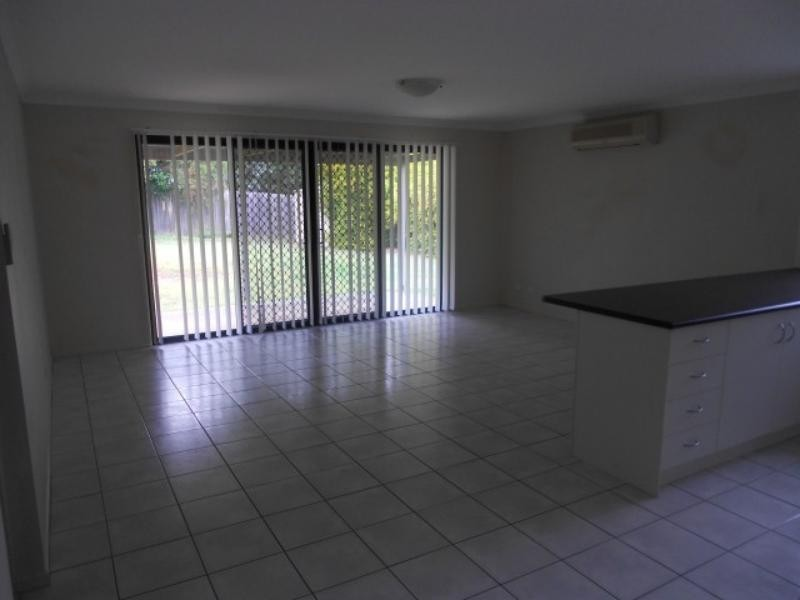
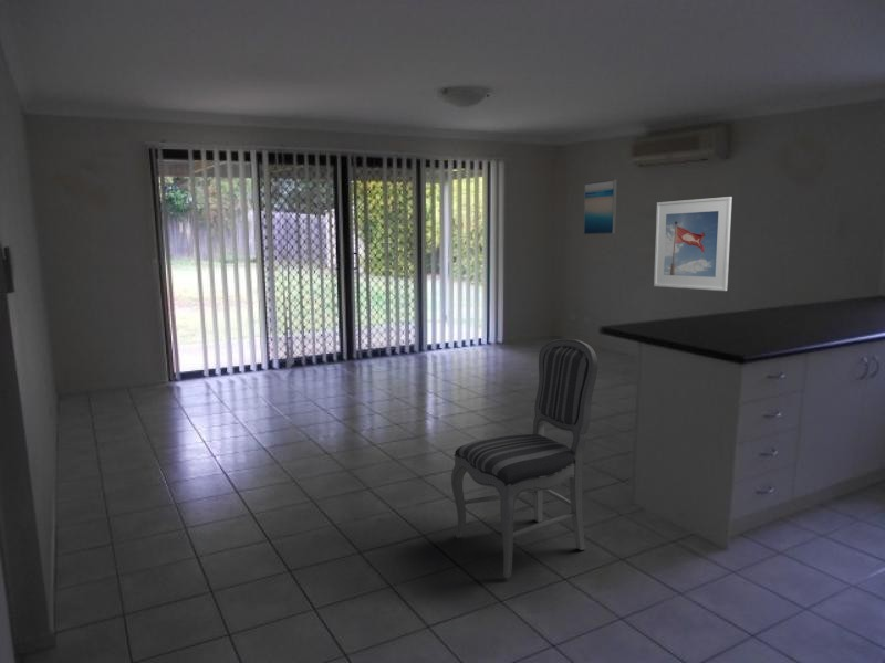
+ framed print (690, 244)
+ dining chair (527, 445)
+ wall art (600, 208)
